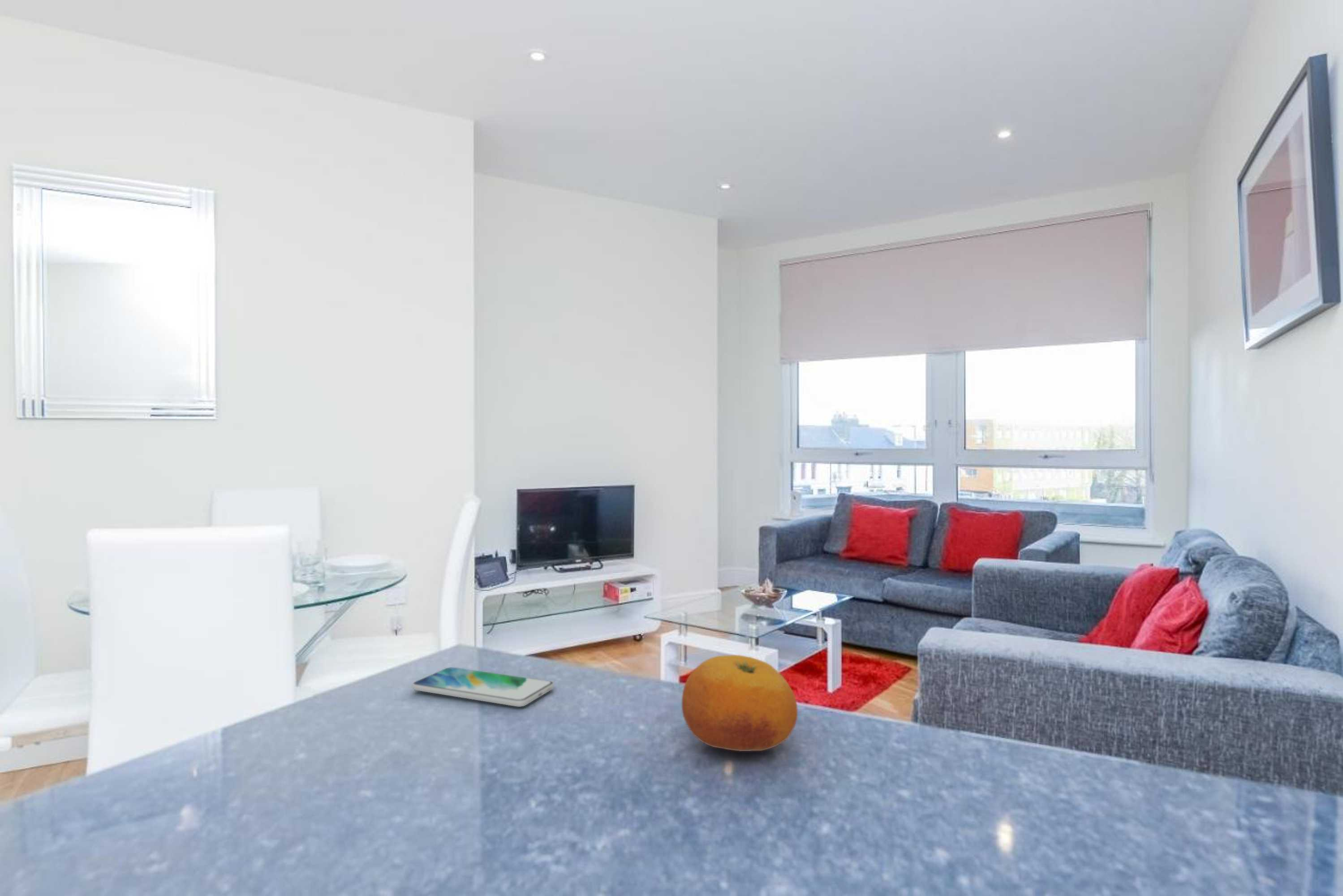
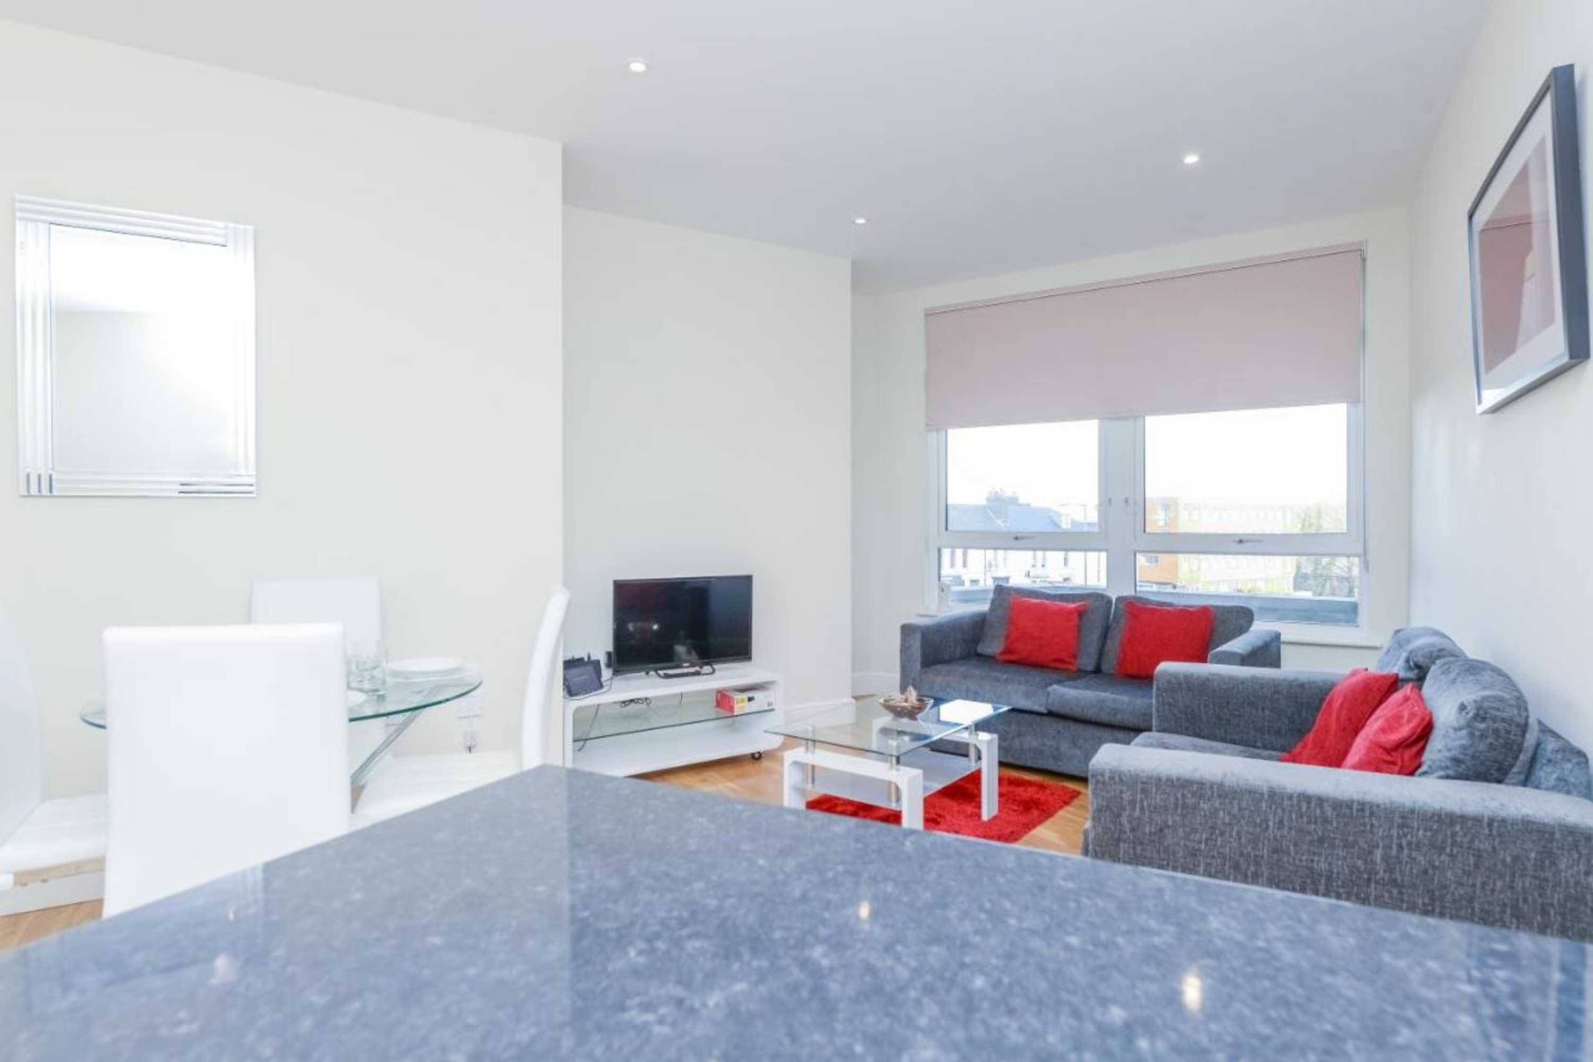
- fruit (738, 703)
- smartphone (483, 685)
